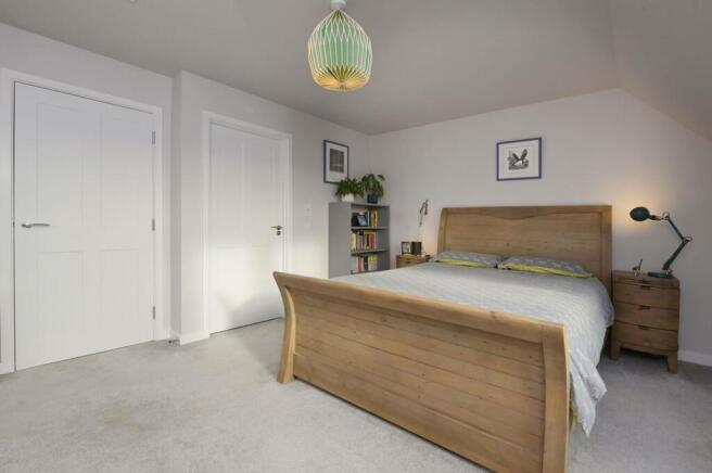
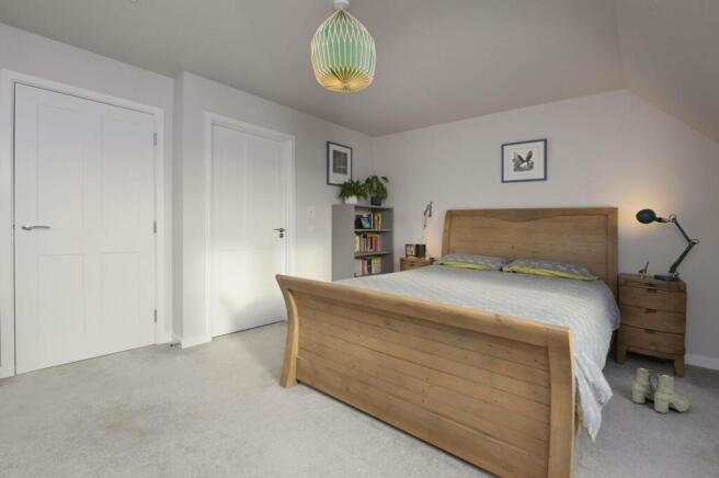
+ boots (659, 387)
